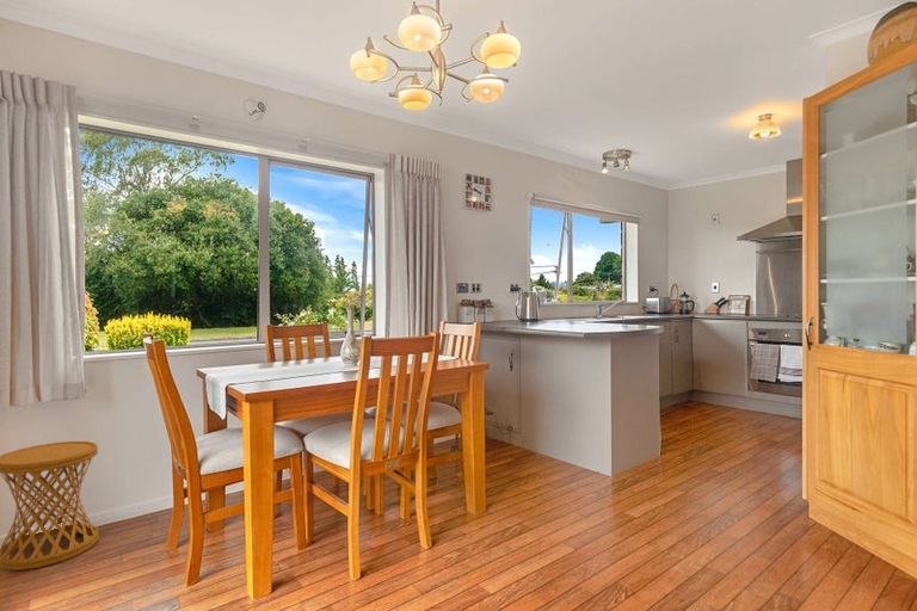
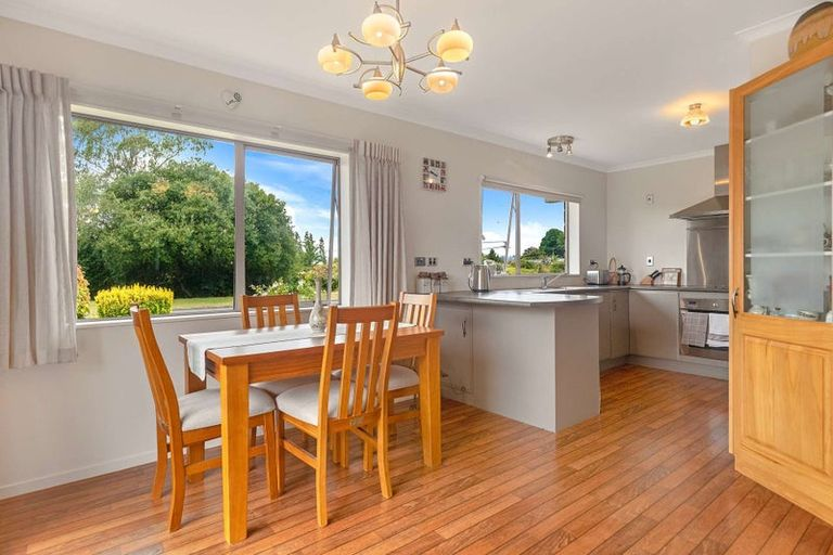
- side table (48, 500)
